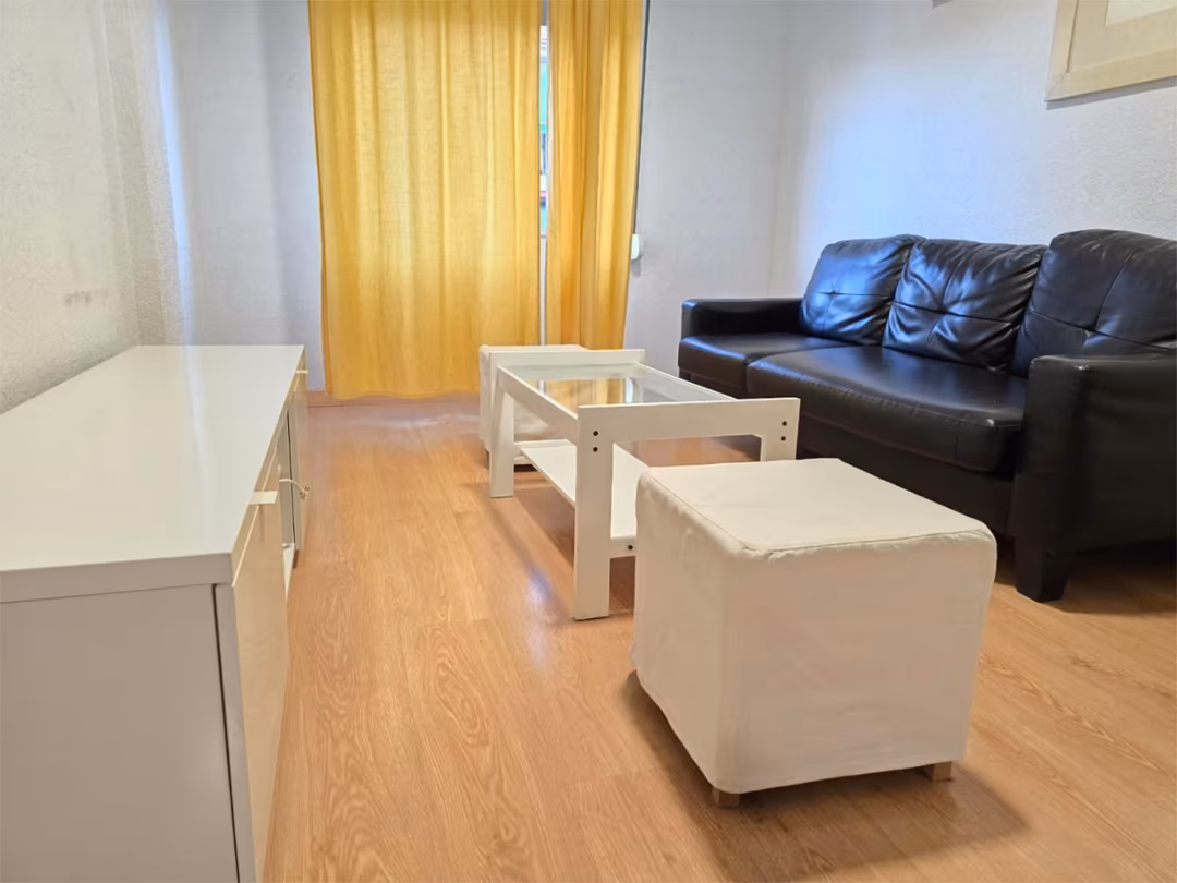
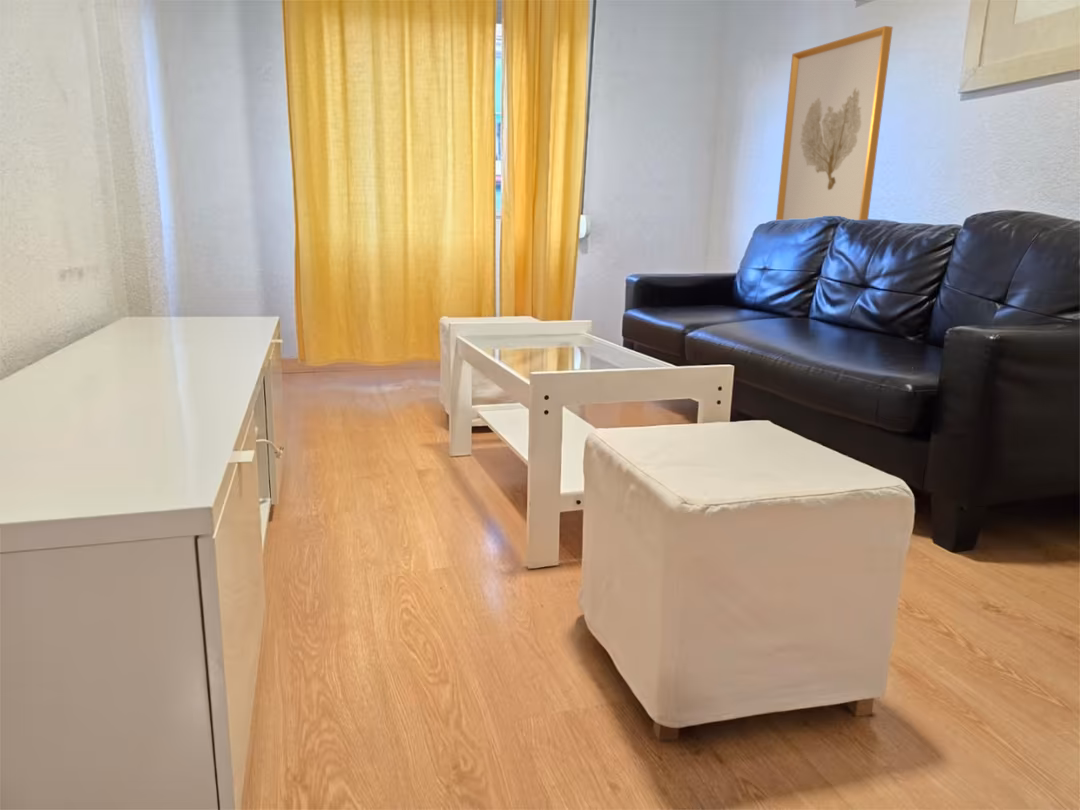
+ wall art (827, 139)
